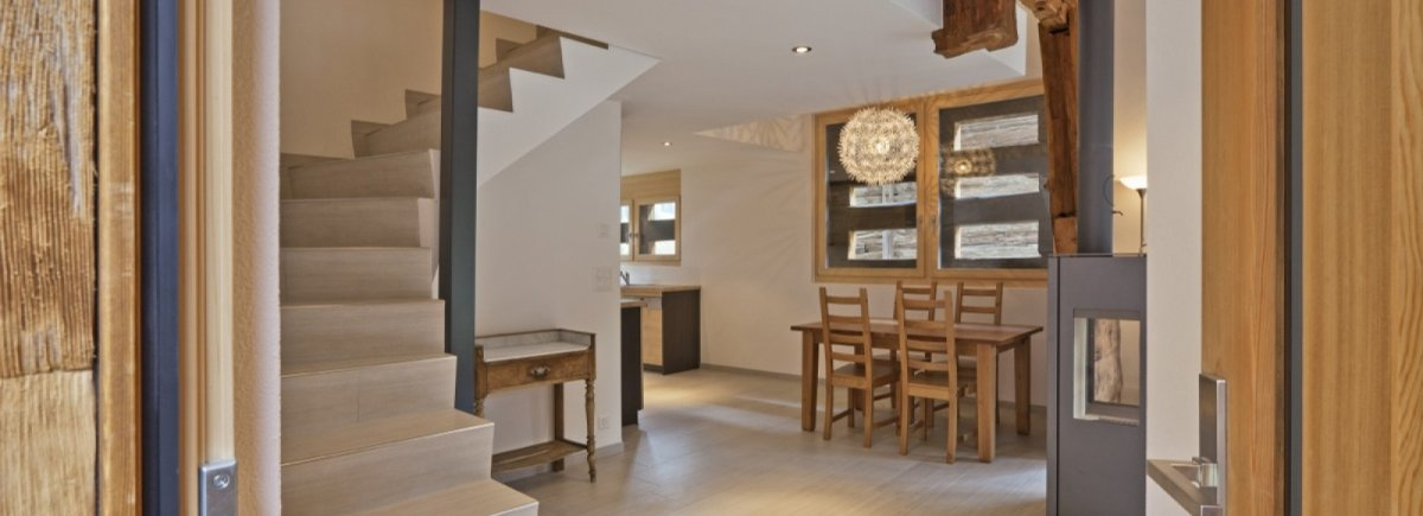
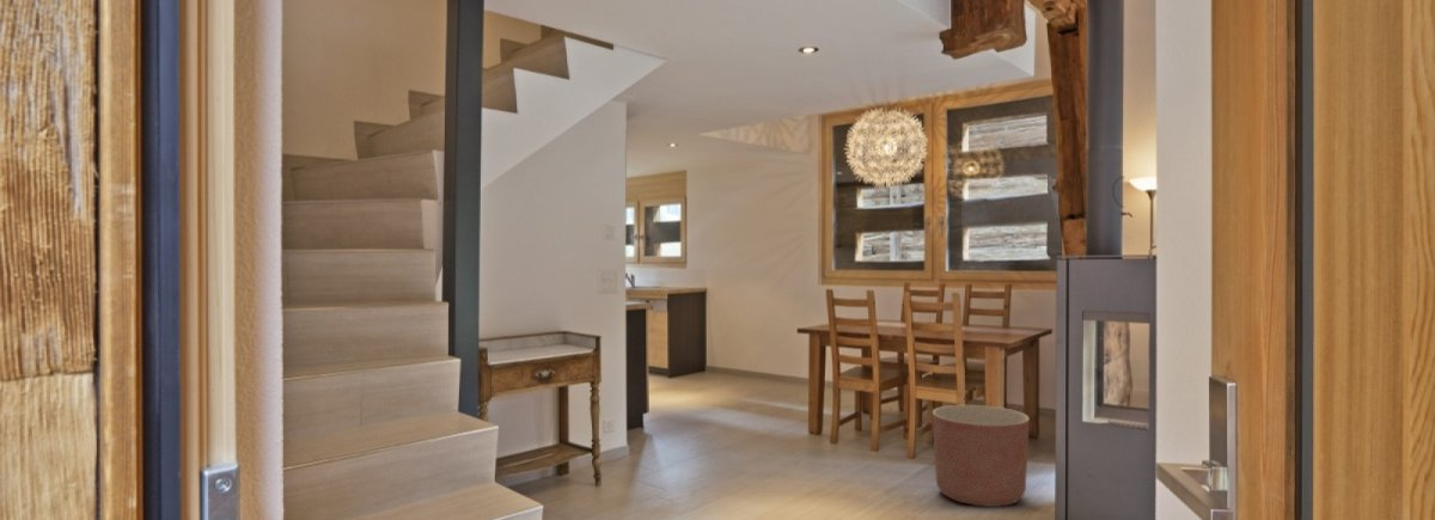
+ planter (979, 454)
